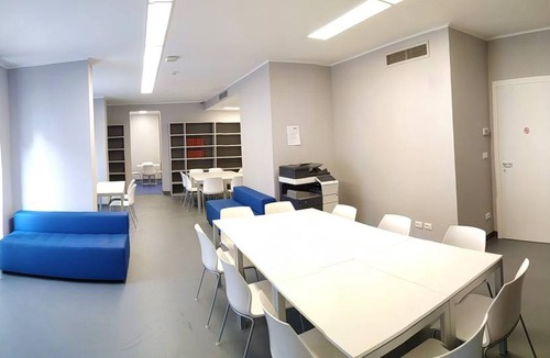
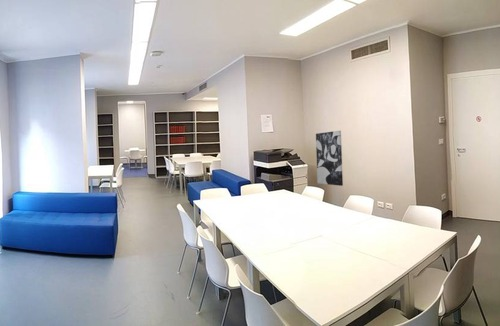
+ wall art (328, 158)
